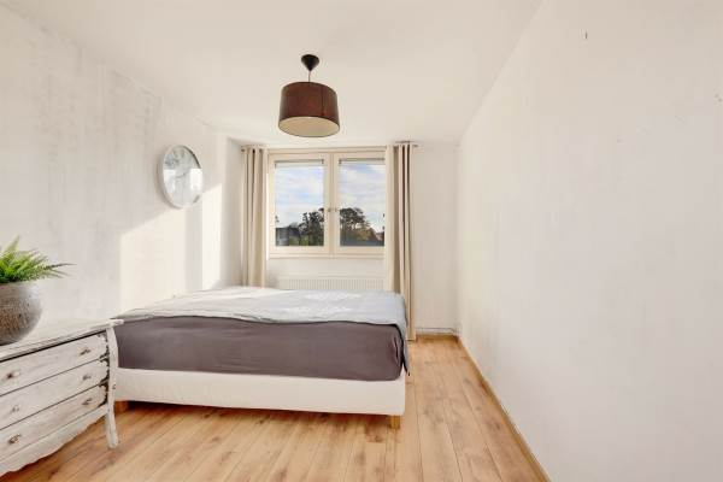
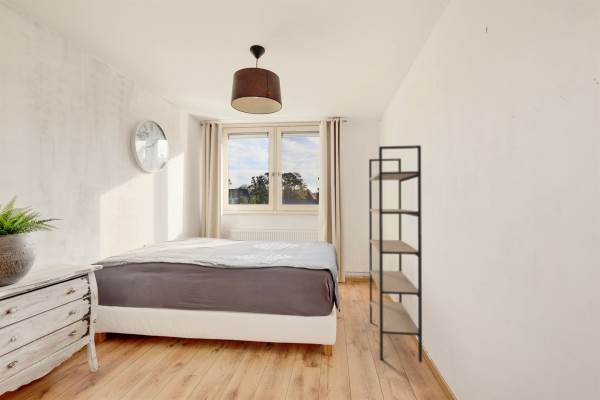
+ shelving unit (391, 246)
